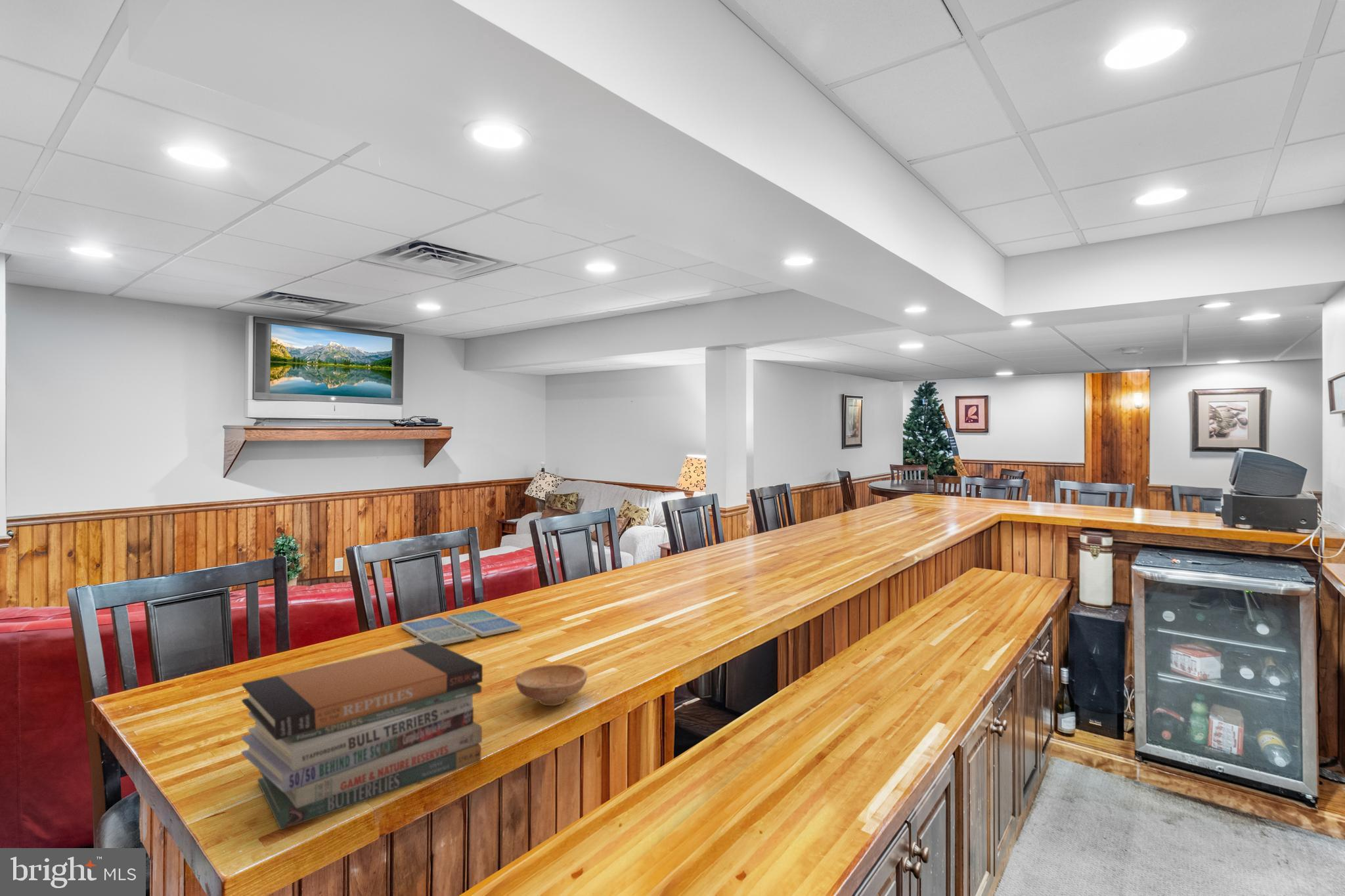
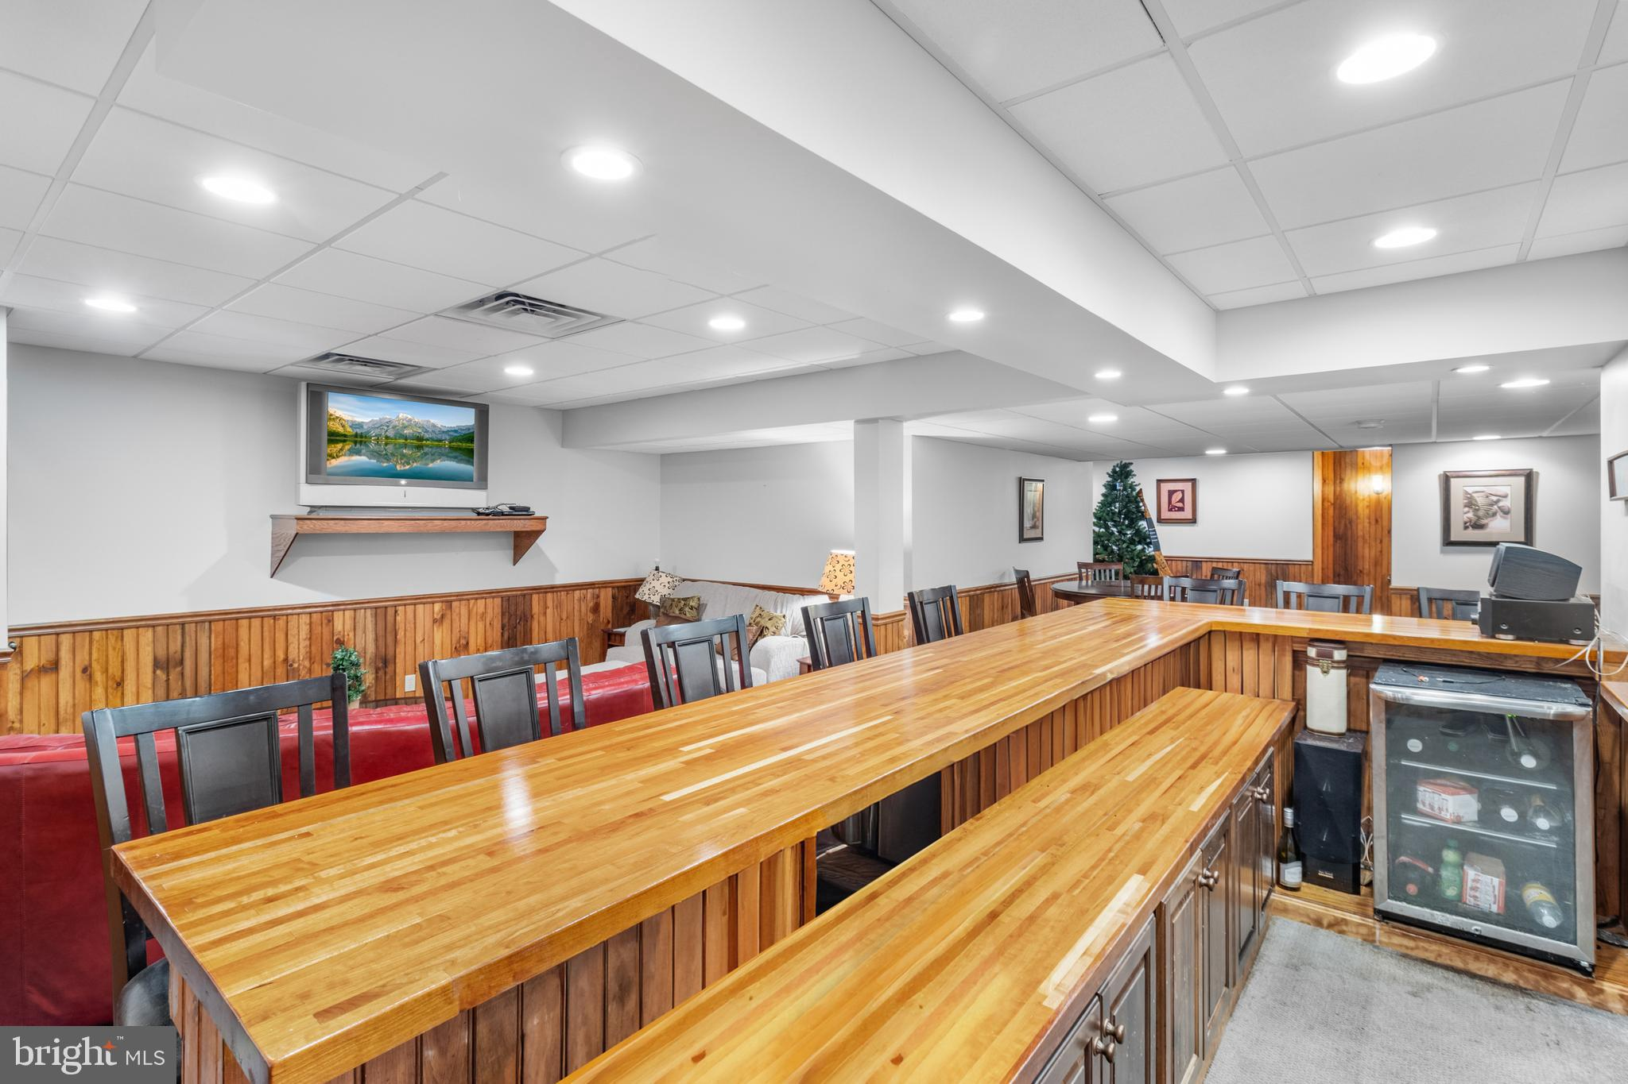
- book stack (367, 723)
- bowl (552, 687)
- drink coaster (460, 626)
